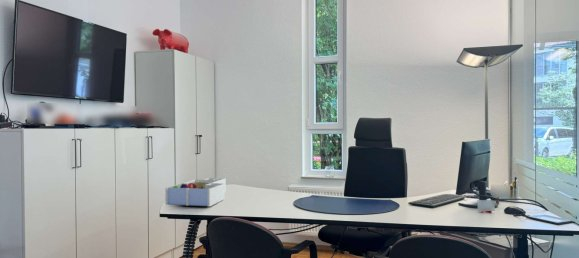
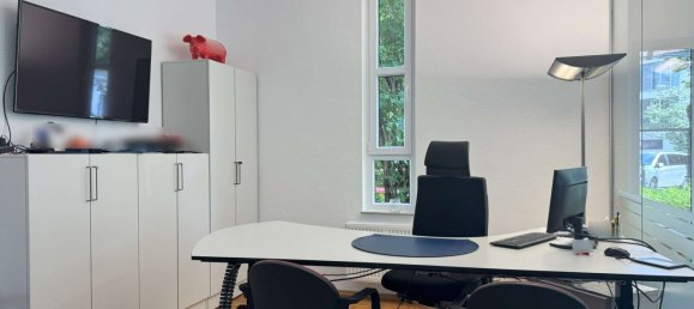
- desk organizer (204, 190)
